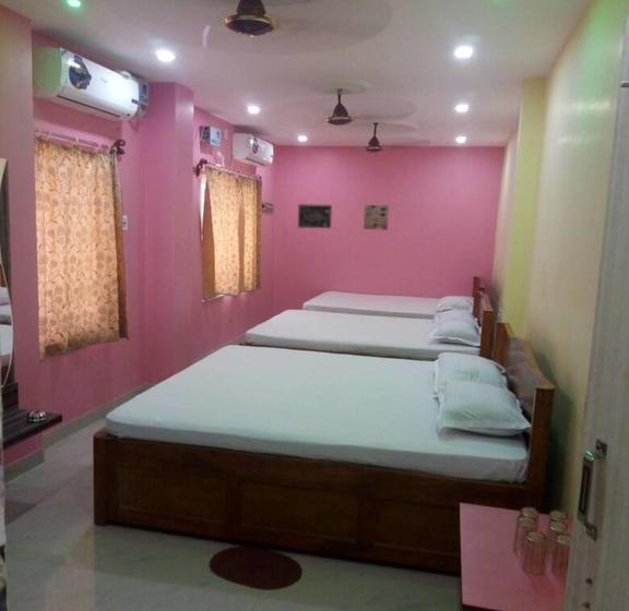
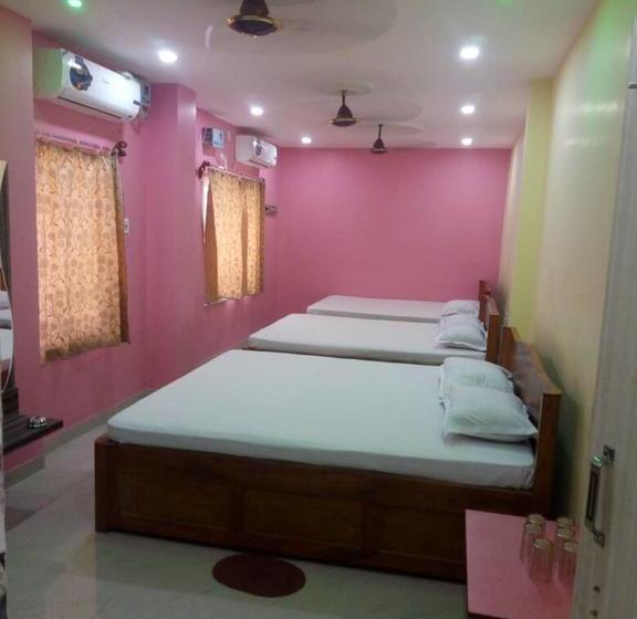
- wall art (314, 216)
- wall art (376, 217)
